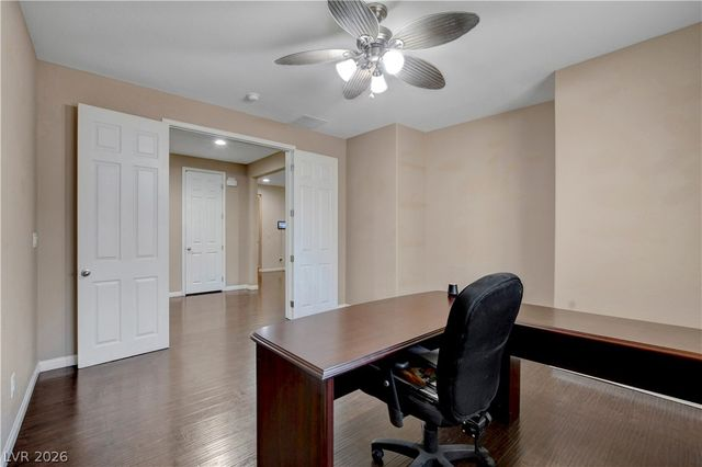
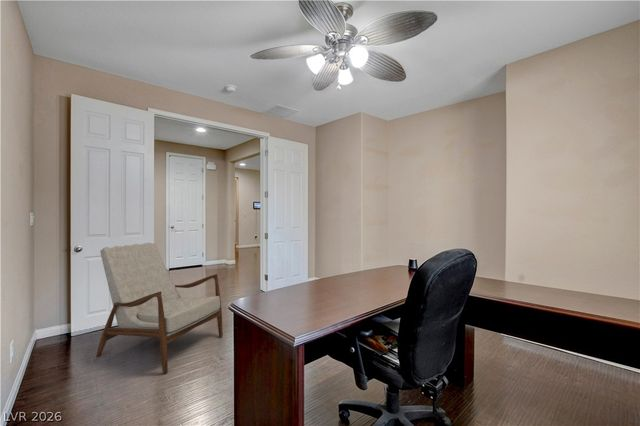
+ armchair (159, 295)
